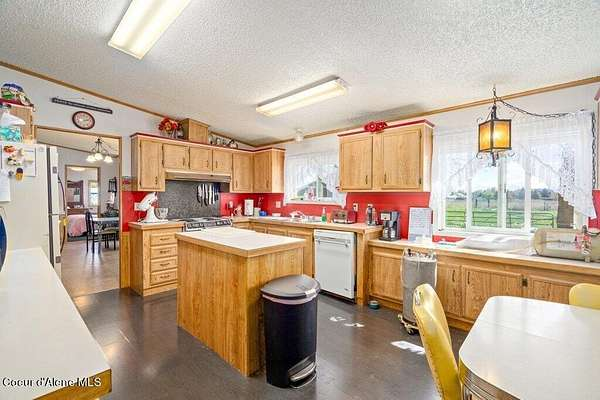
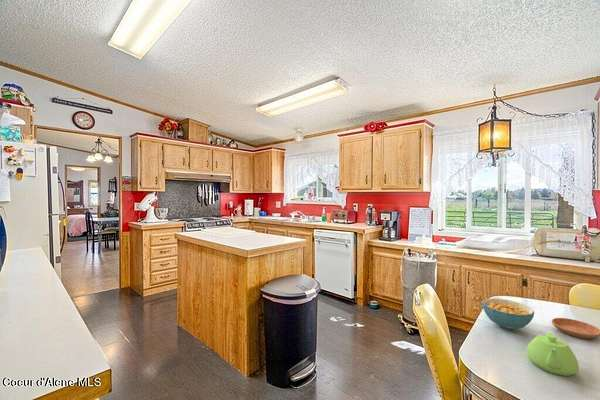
+ saucer (575, 328)
+ cereal bowl (506, 316)
+ teapot (551, 351)
